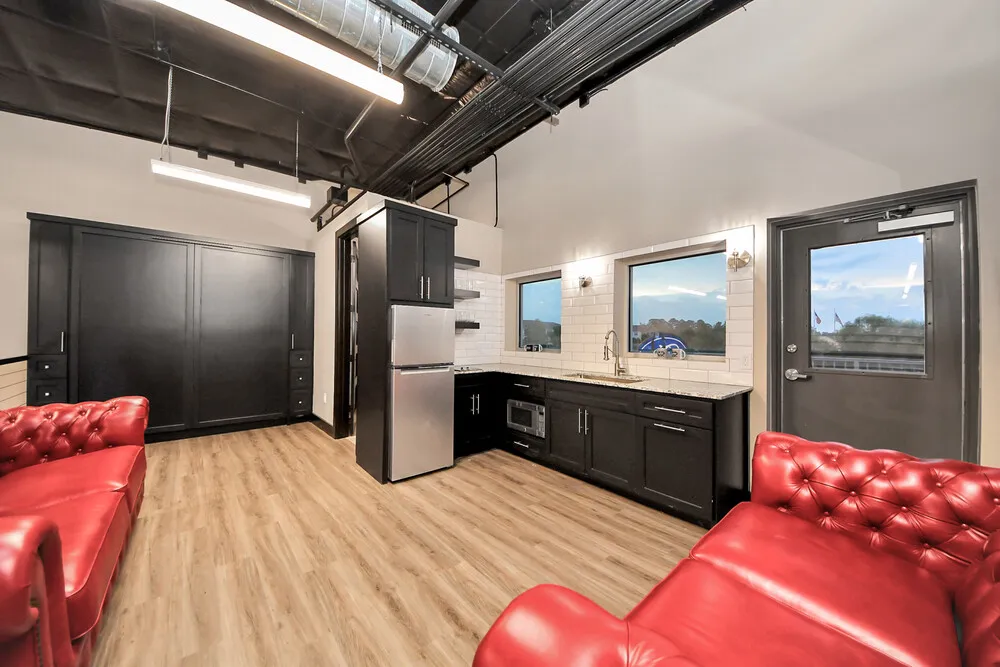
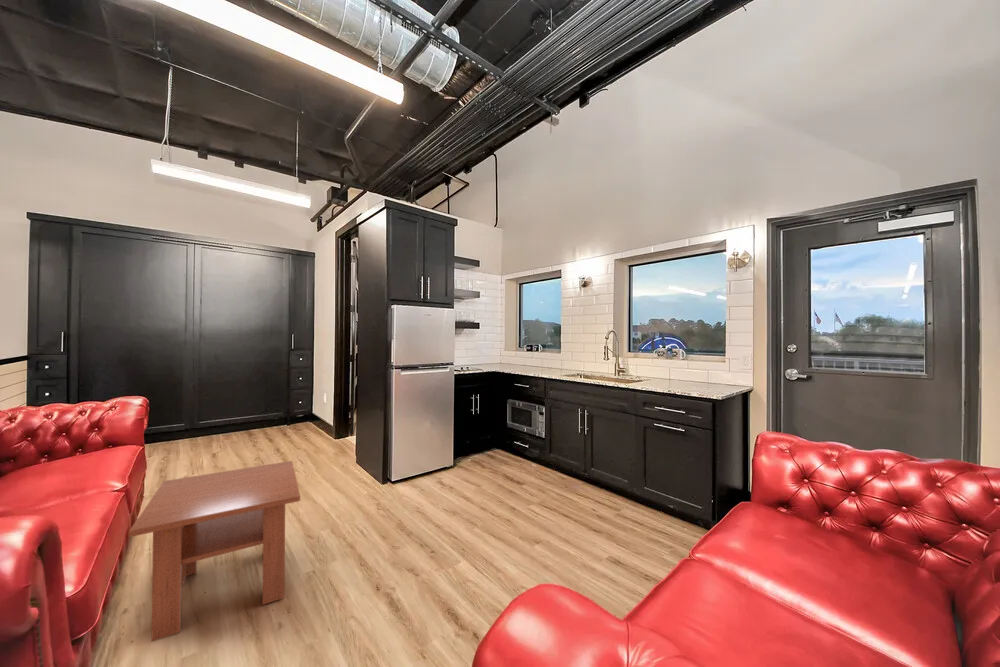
+ coffee table (228, 537)
